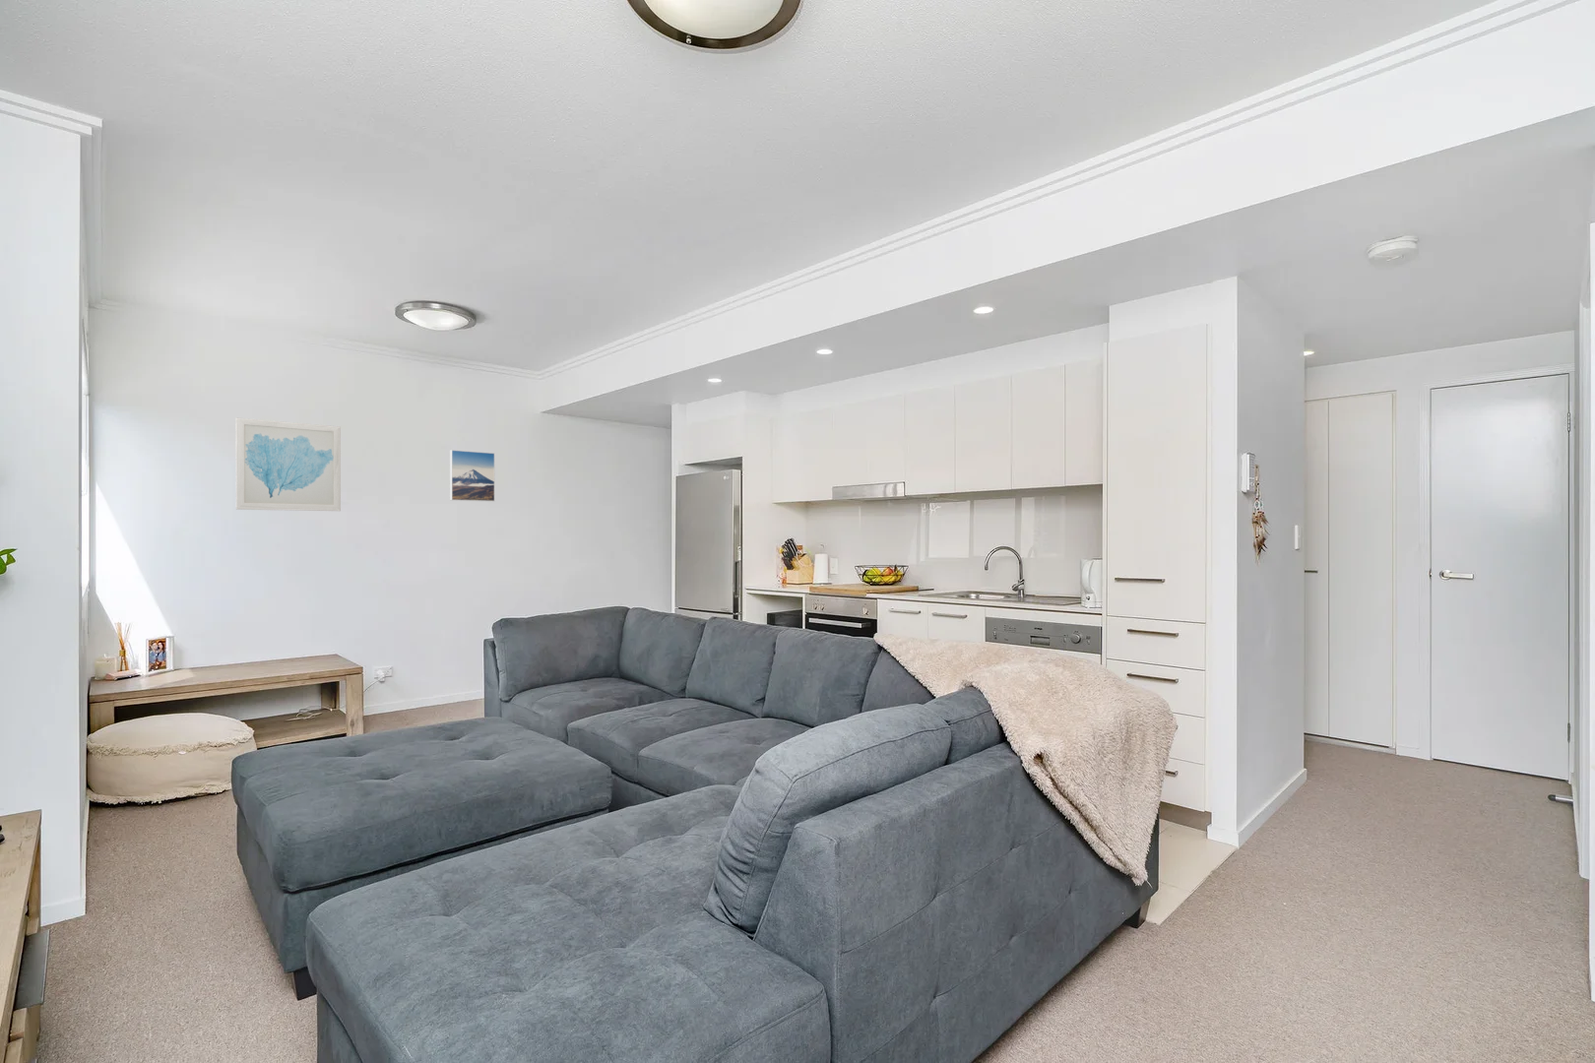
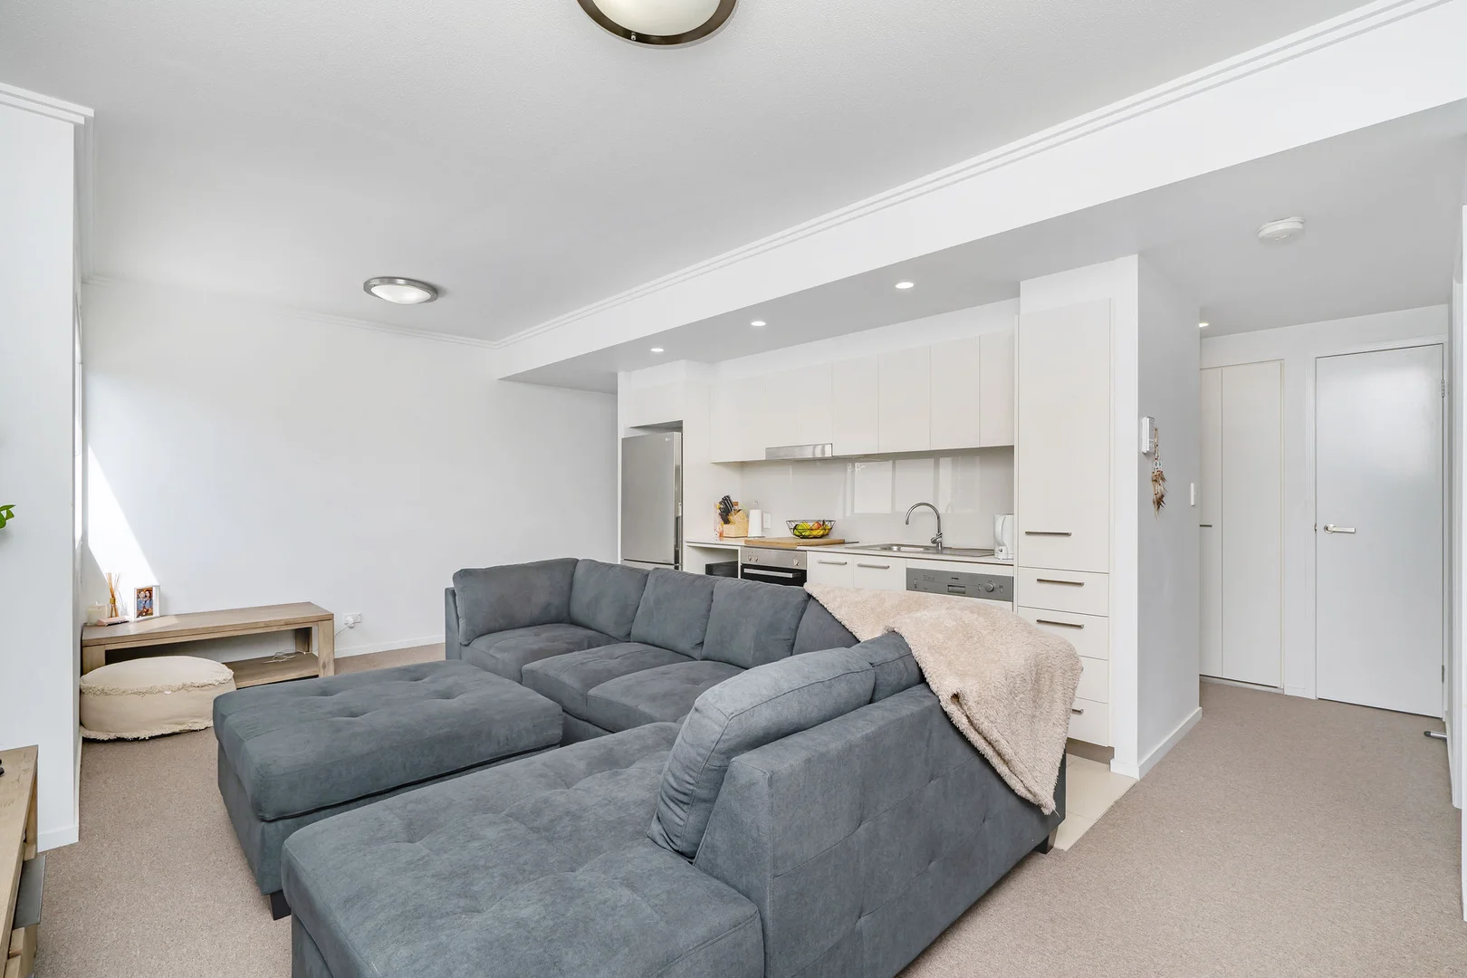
- wall art (290, 465)
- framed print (472, 476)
